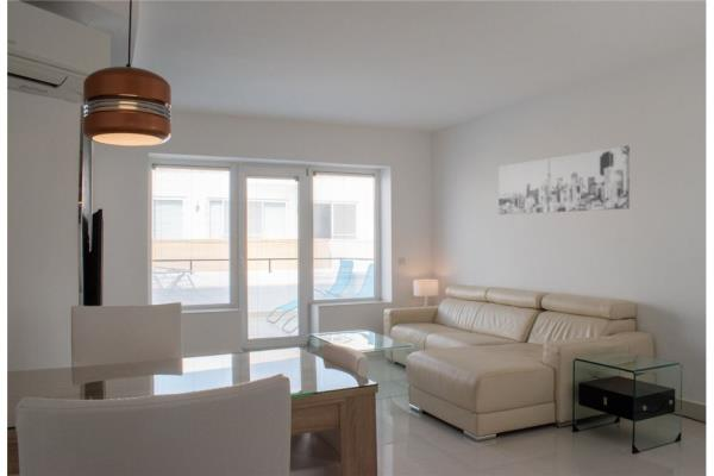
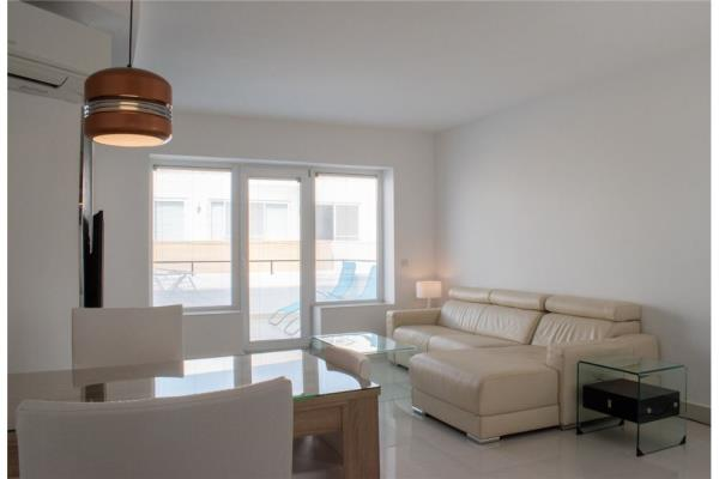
- wall art (555, 184)
